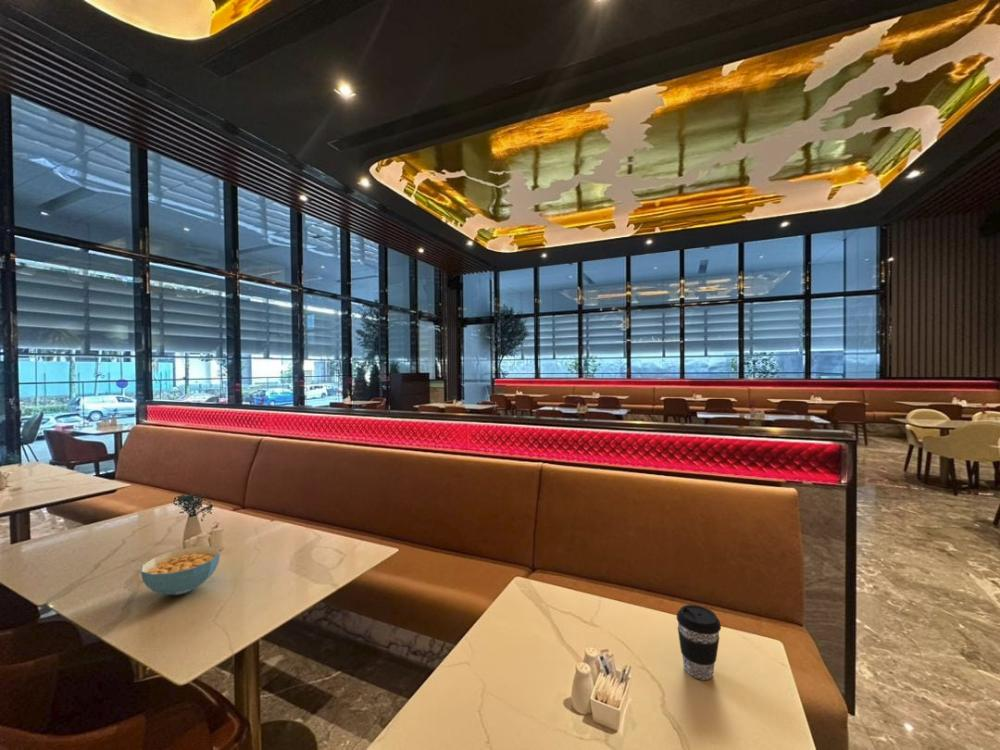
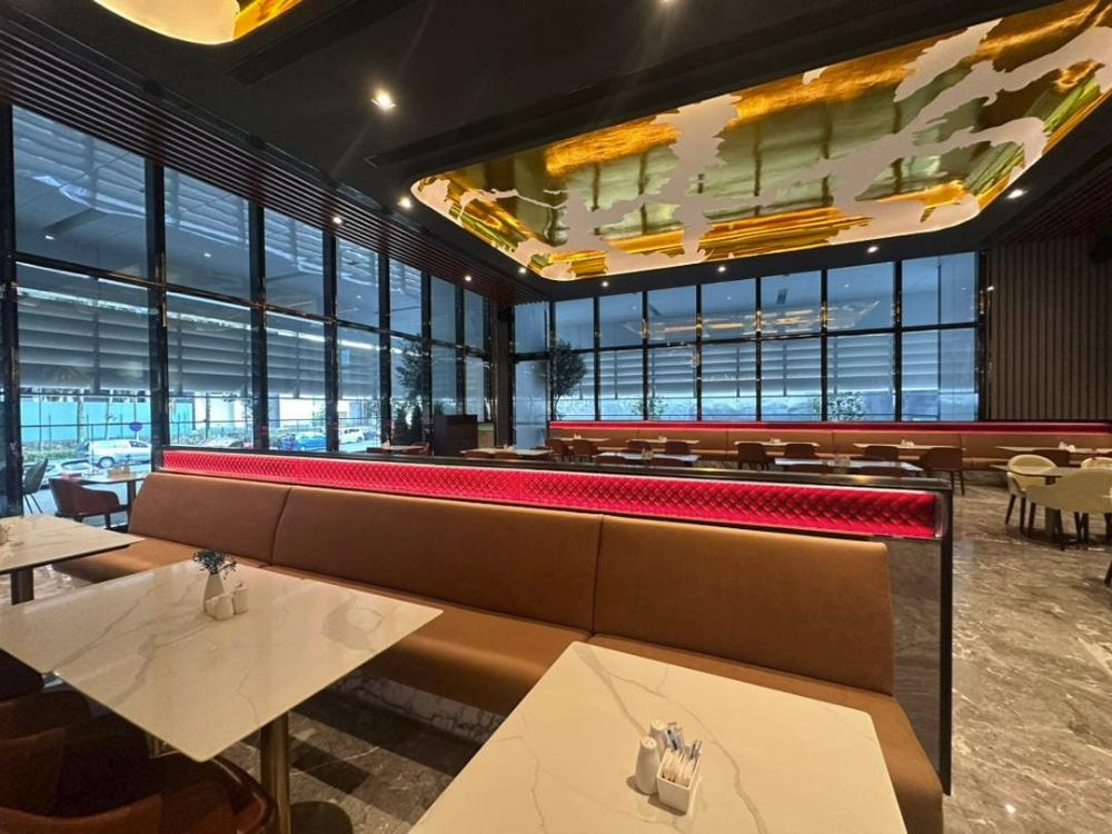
- coffee cup (698, 642)
- cereal bowl (182, 574)
